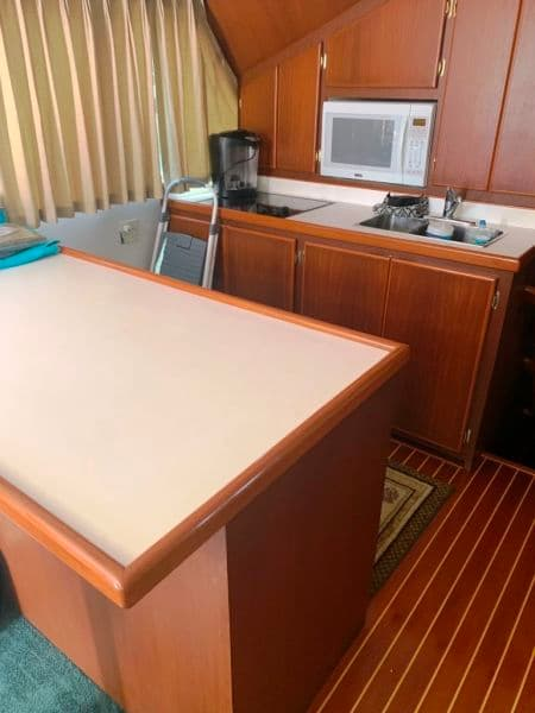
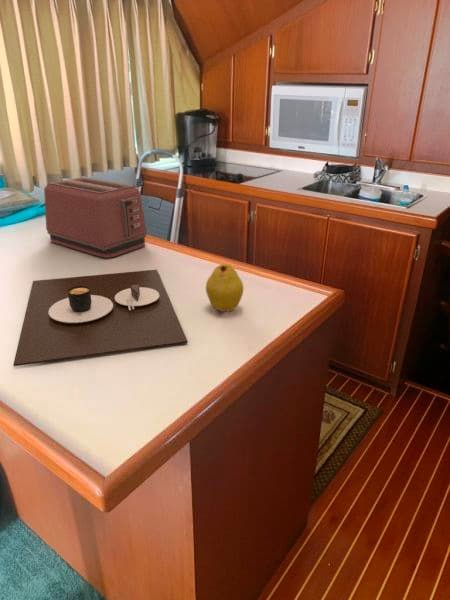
+ fruit (224, 286)
+ place mat (99, 297)
+ toaster (96, 214)
